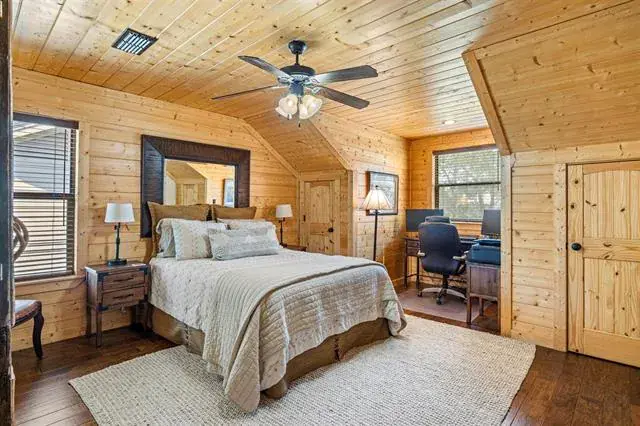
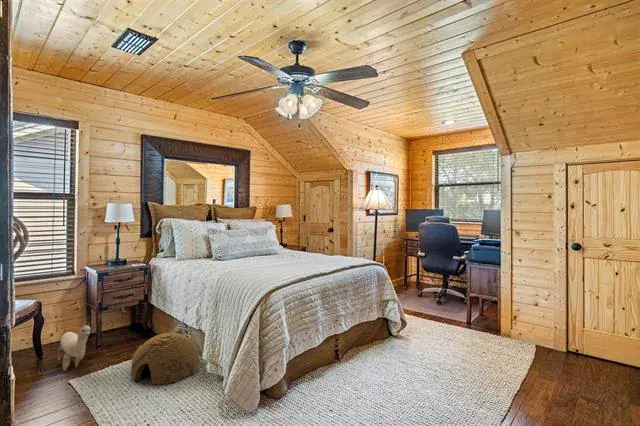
+ plush toy (73, 344)
+ woven basket (166, 352)
